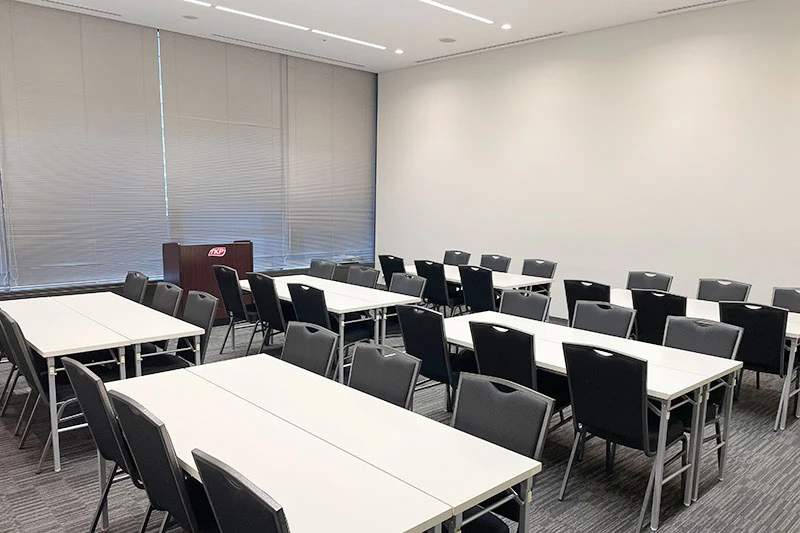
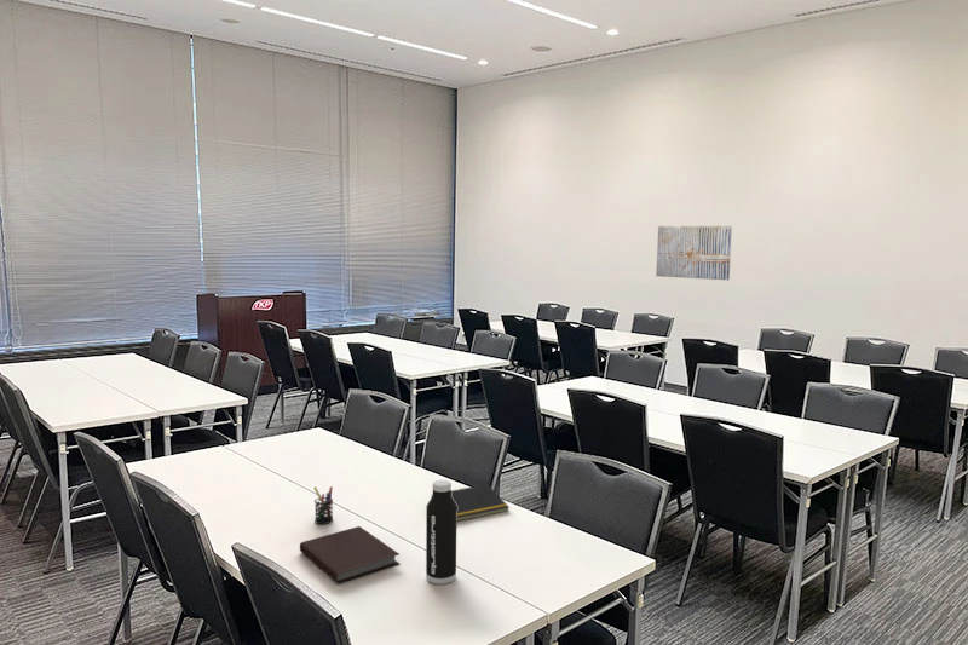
+ wall art (692, 252)
+ water bottle (440, 530)
+ notepad (469, 502)
+ notebook (348, 553)
+ pen holder (325, 502)
